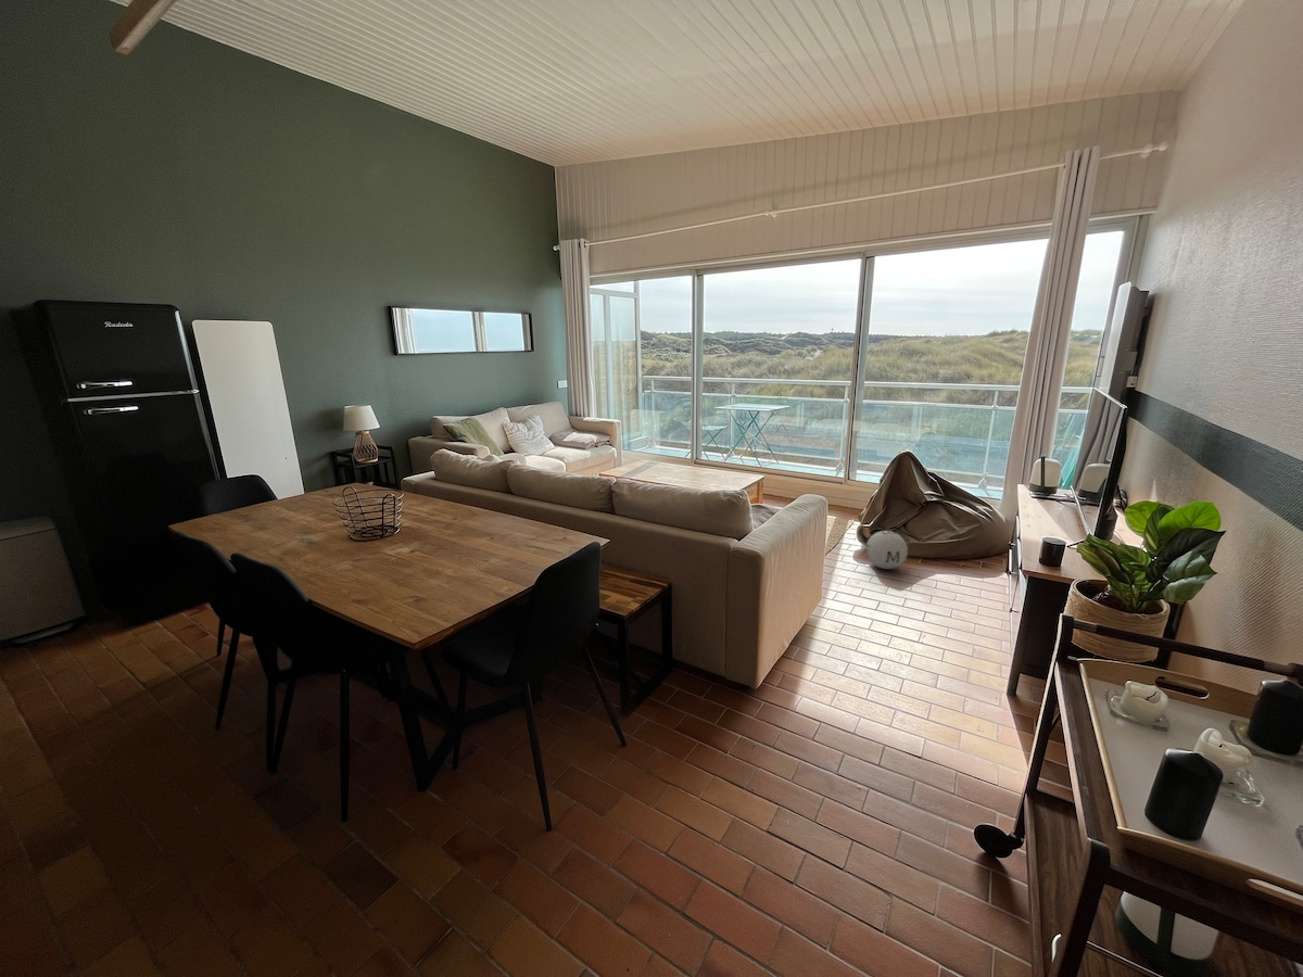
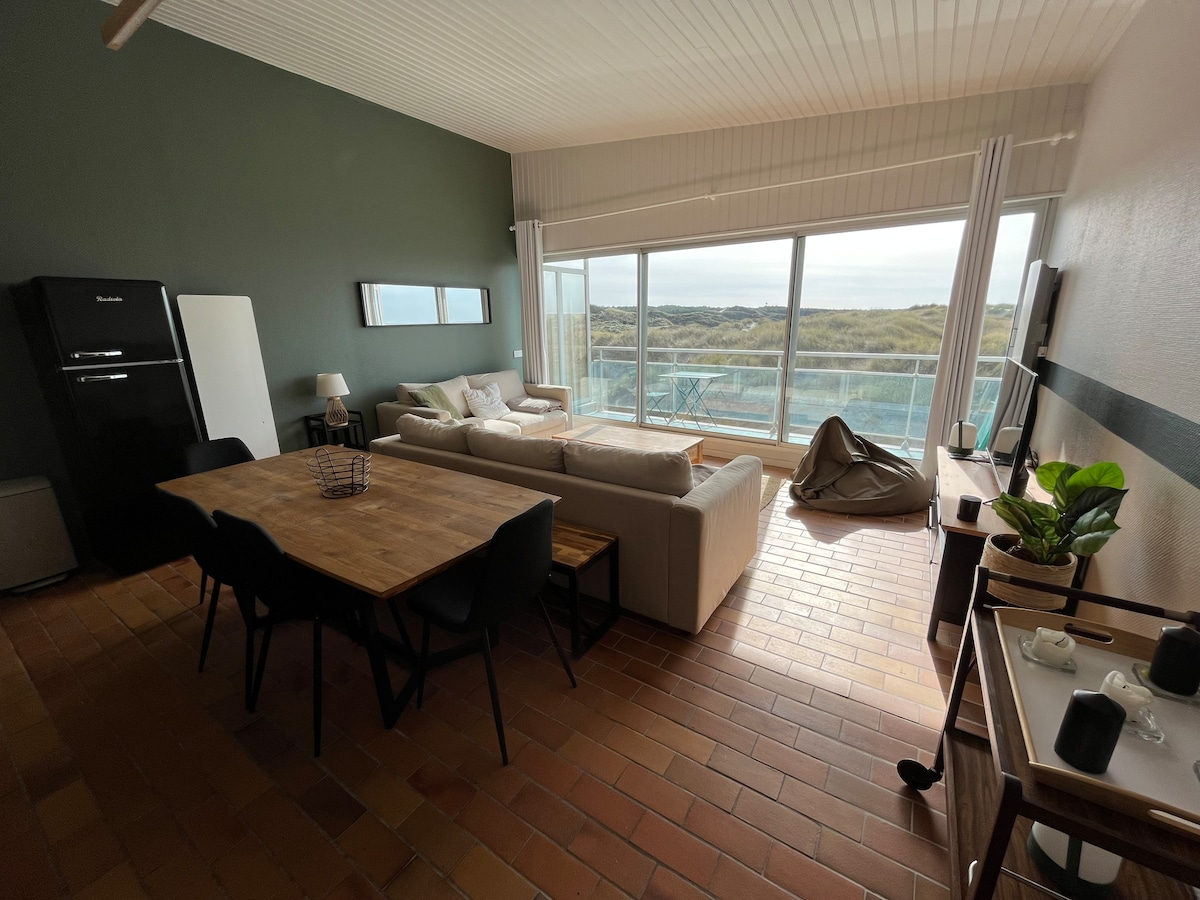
- ball (886, 549)
